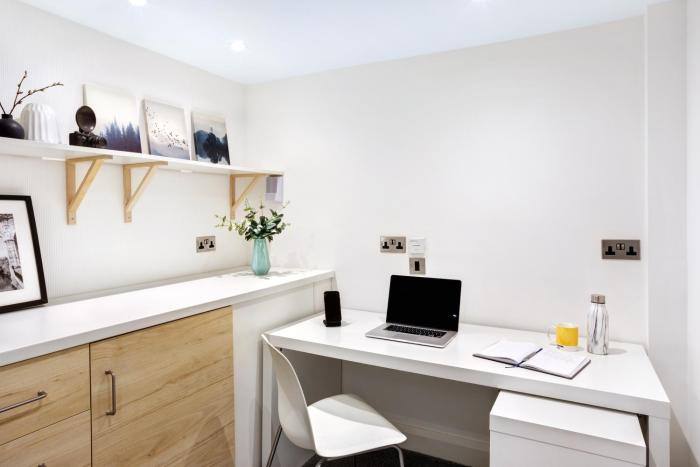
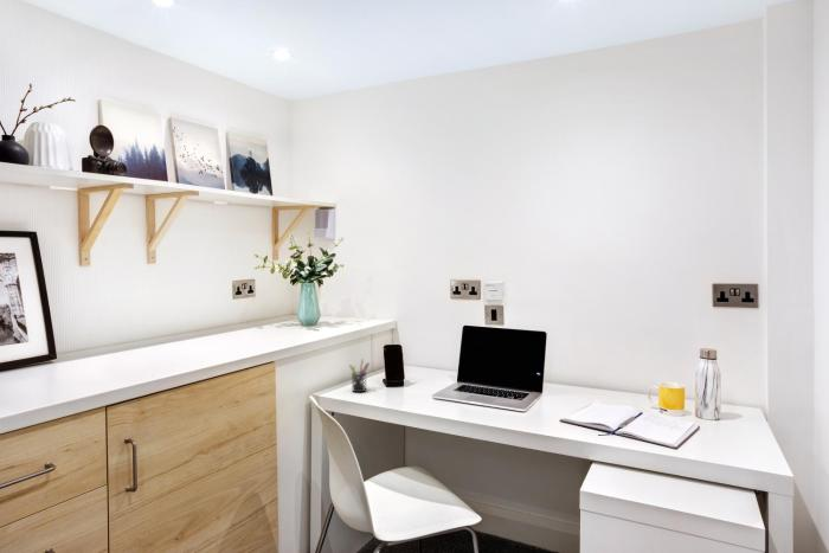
+ pen holder (358, 374)
